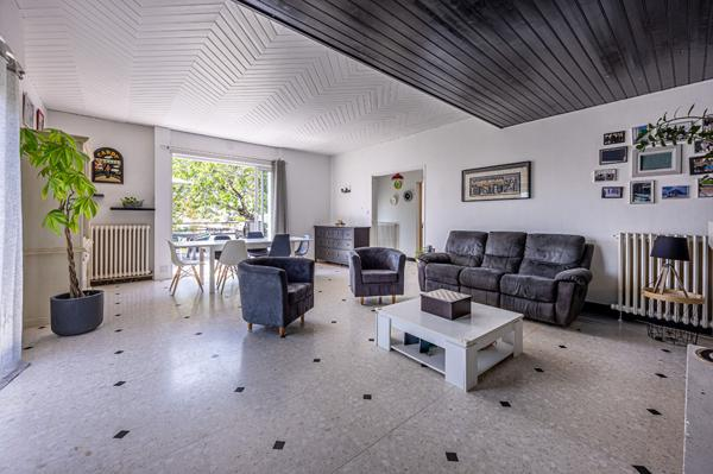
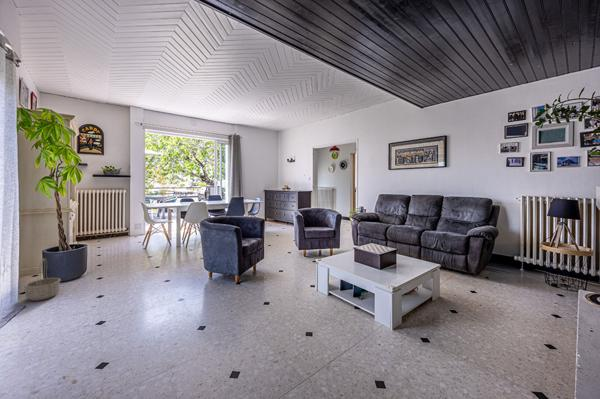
+ basket (43, 277)
